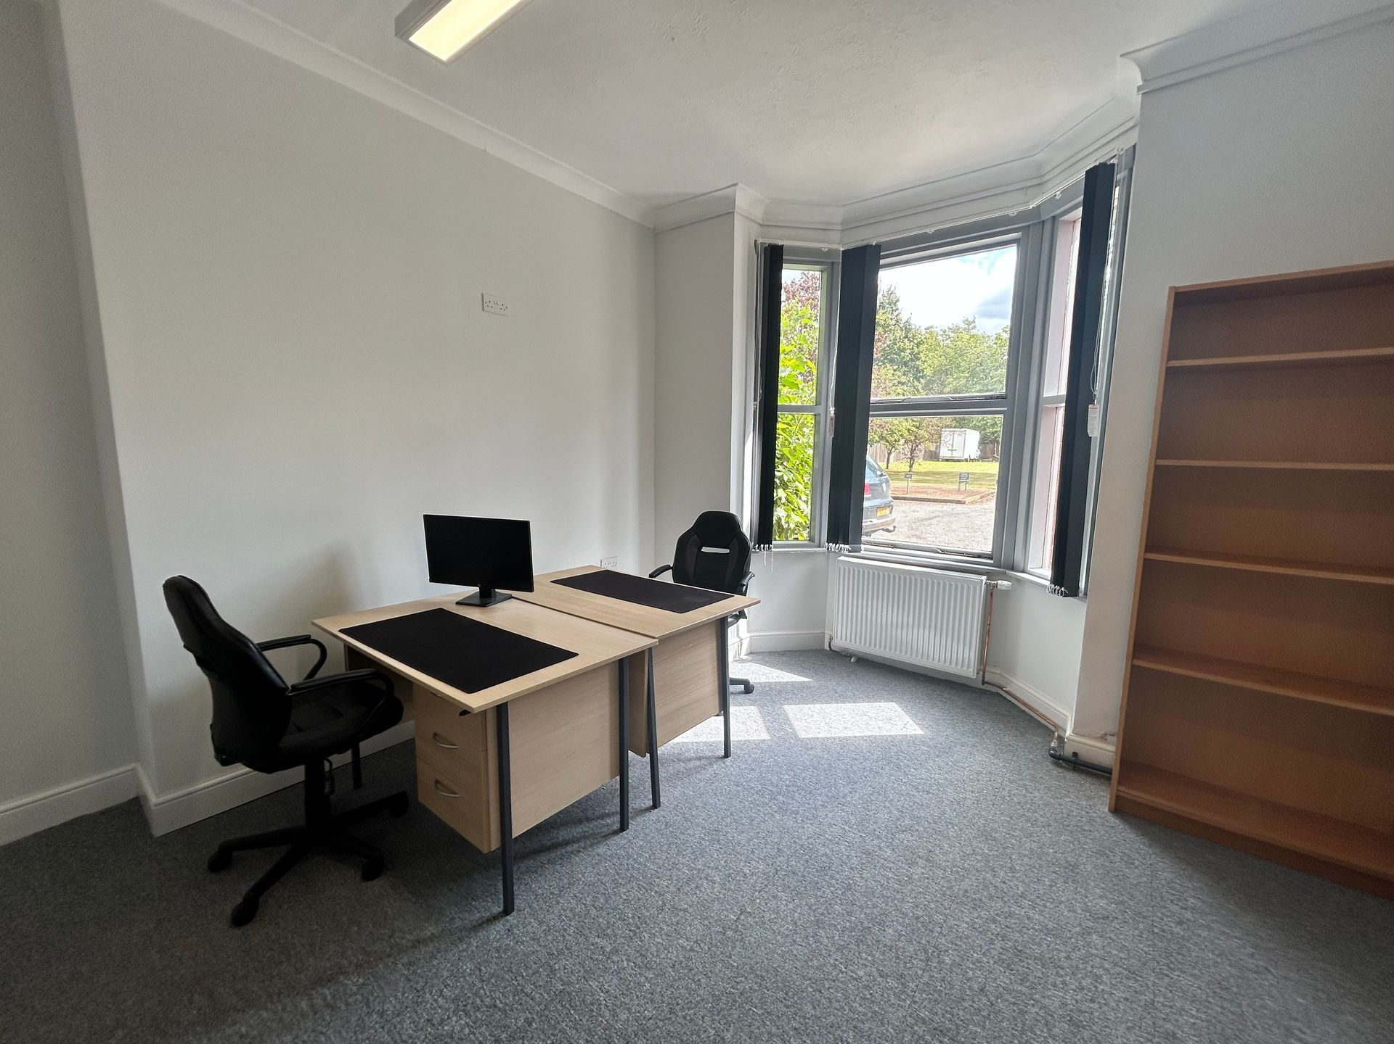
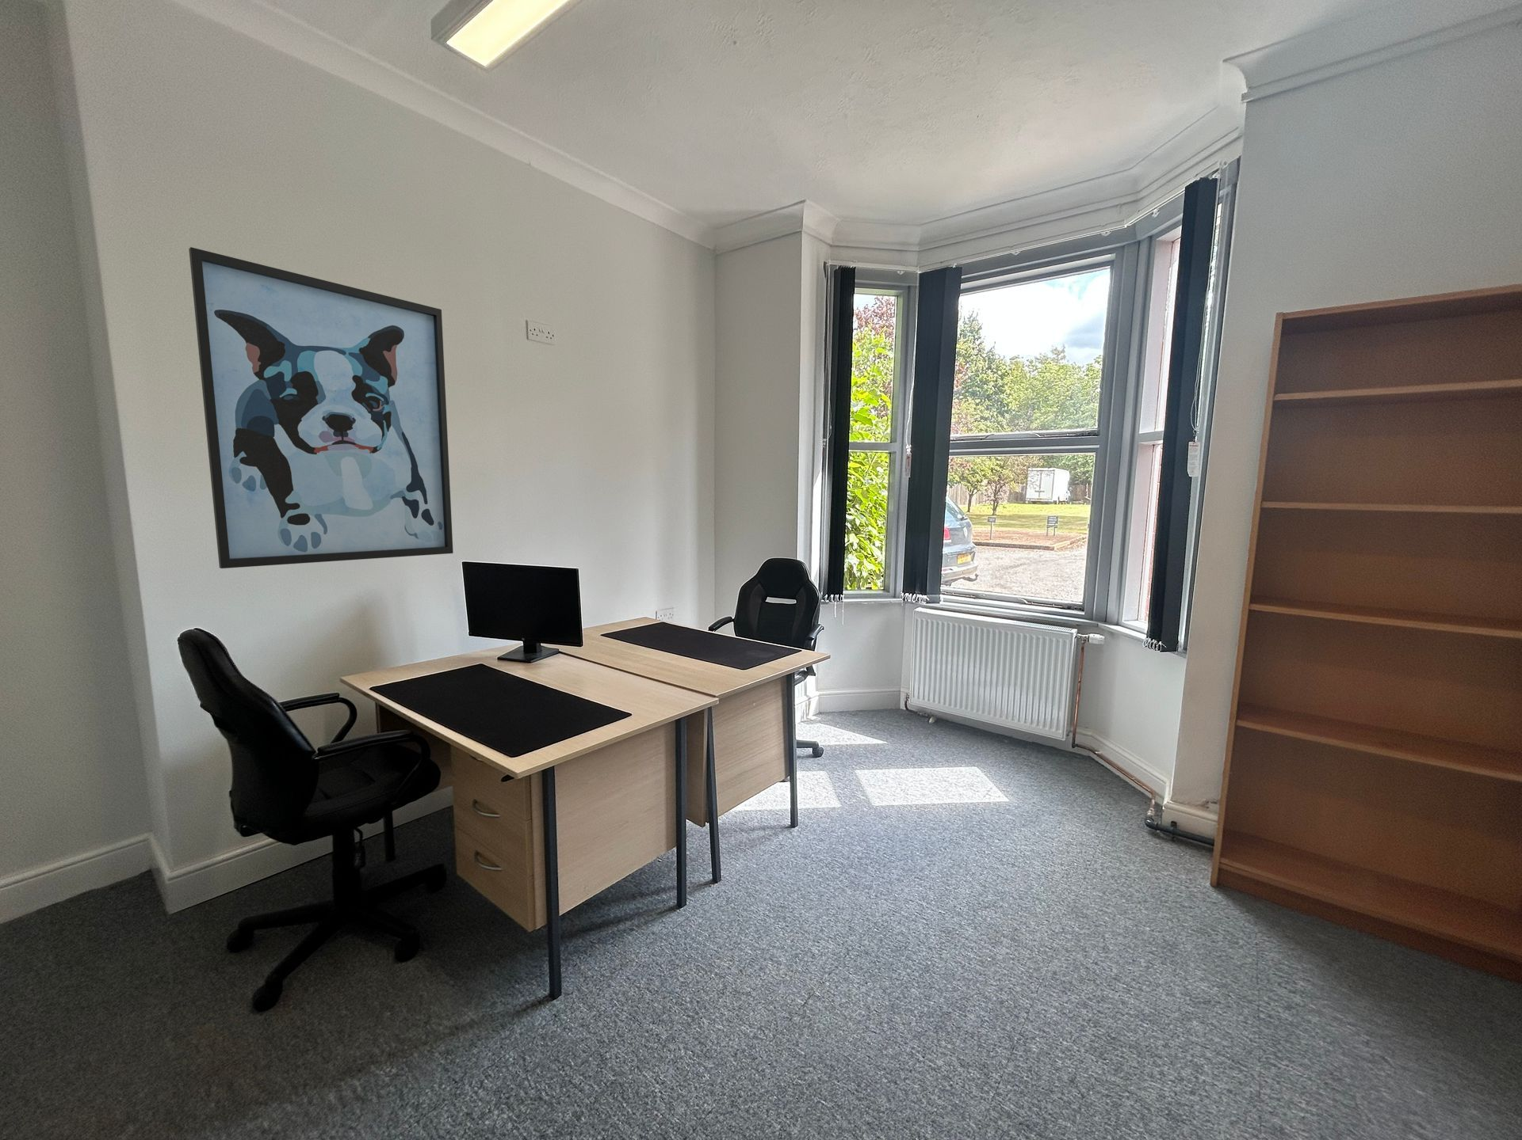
+ wall art (342, 425)
